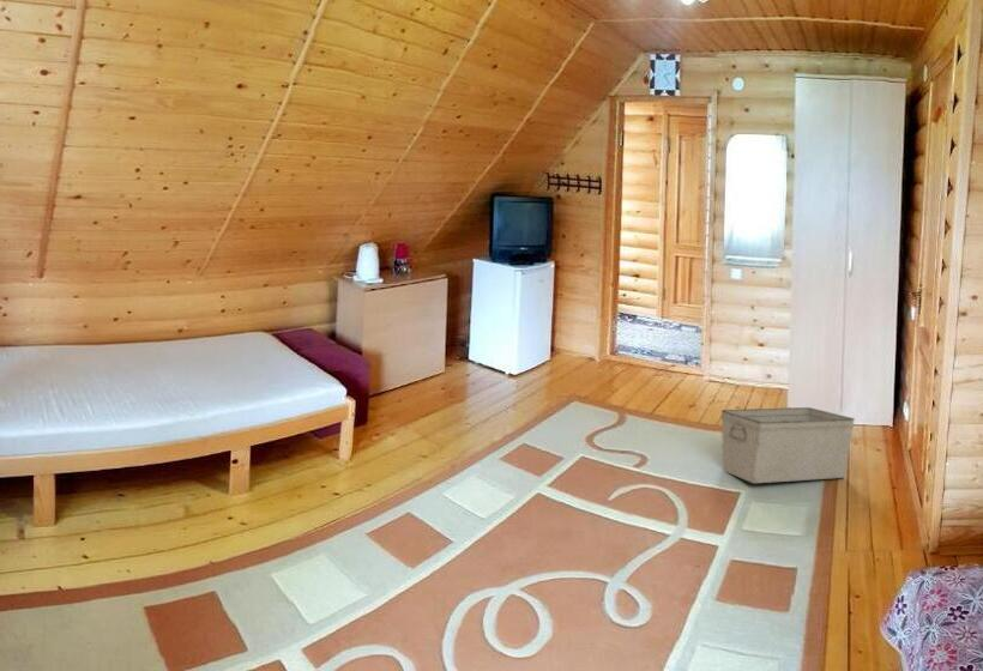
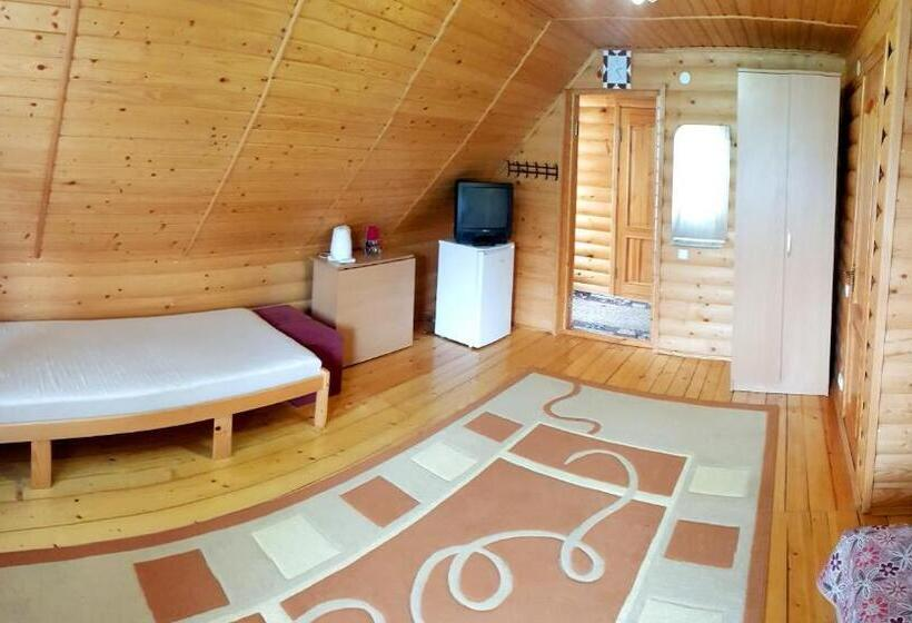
- storage bin (784, 443)
